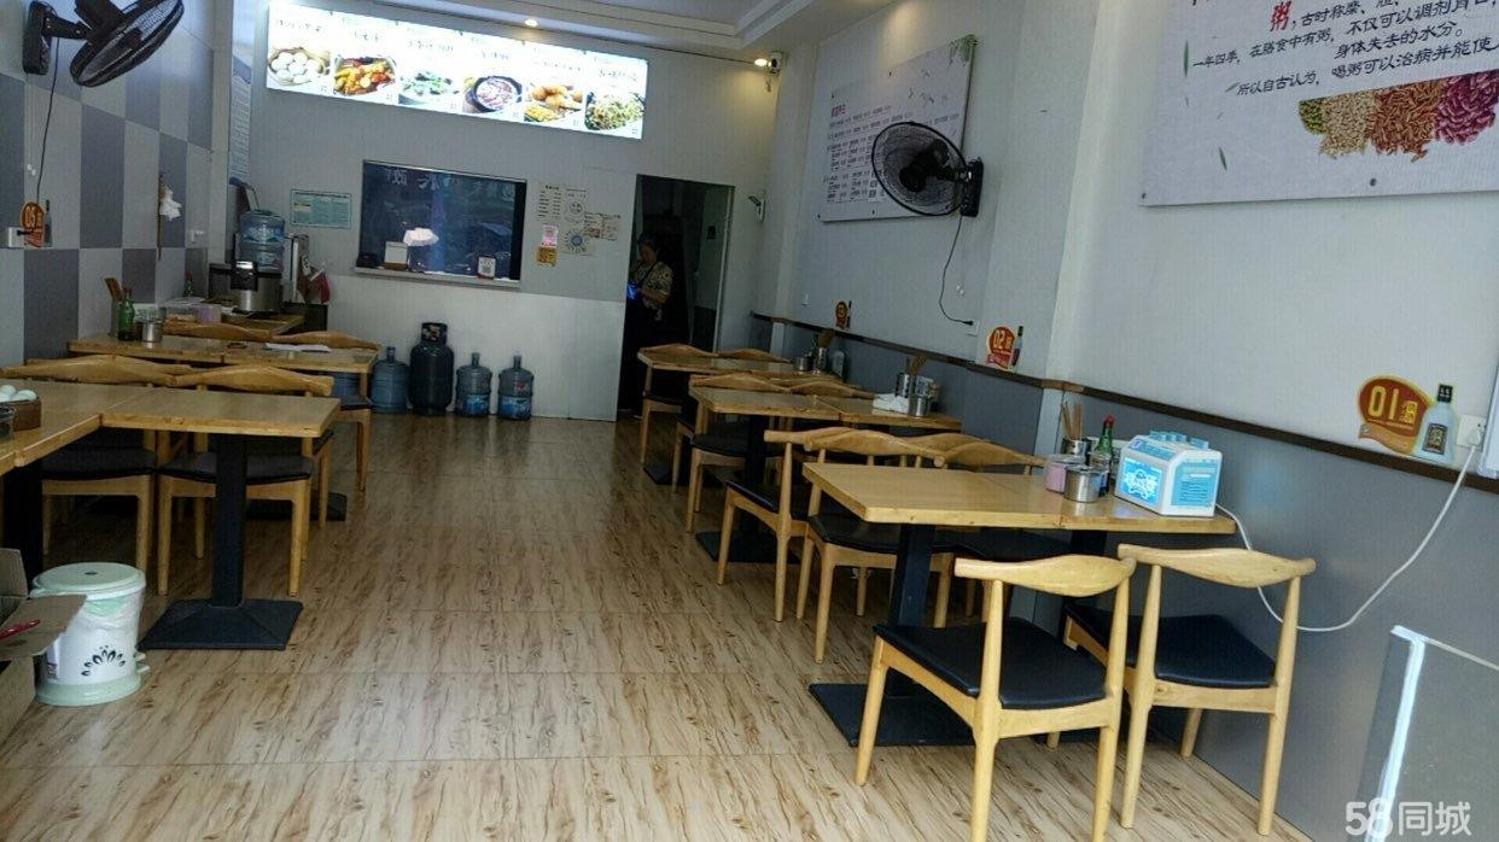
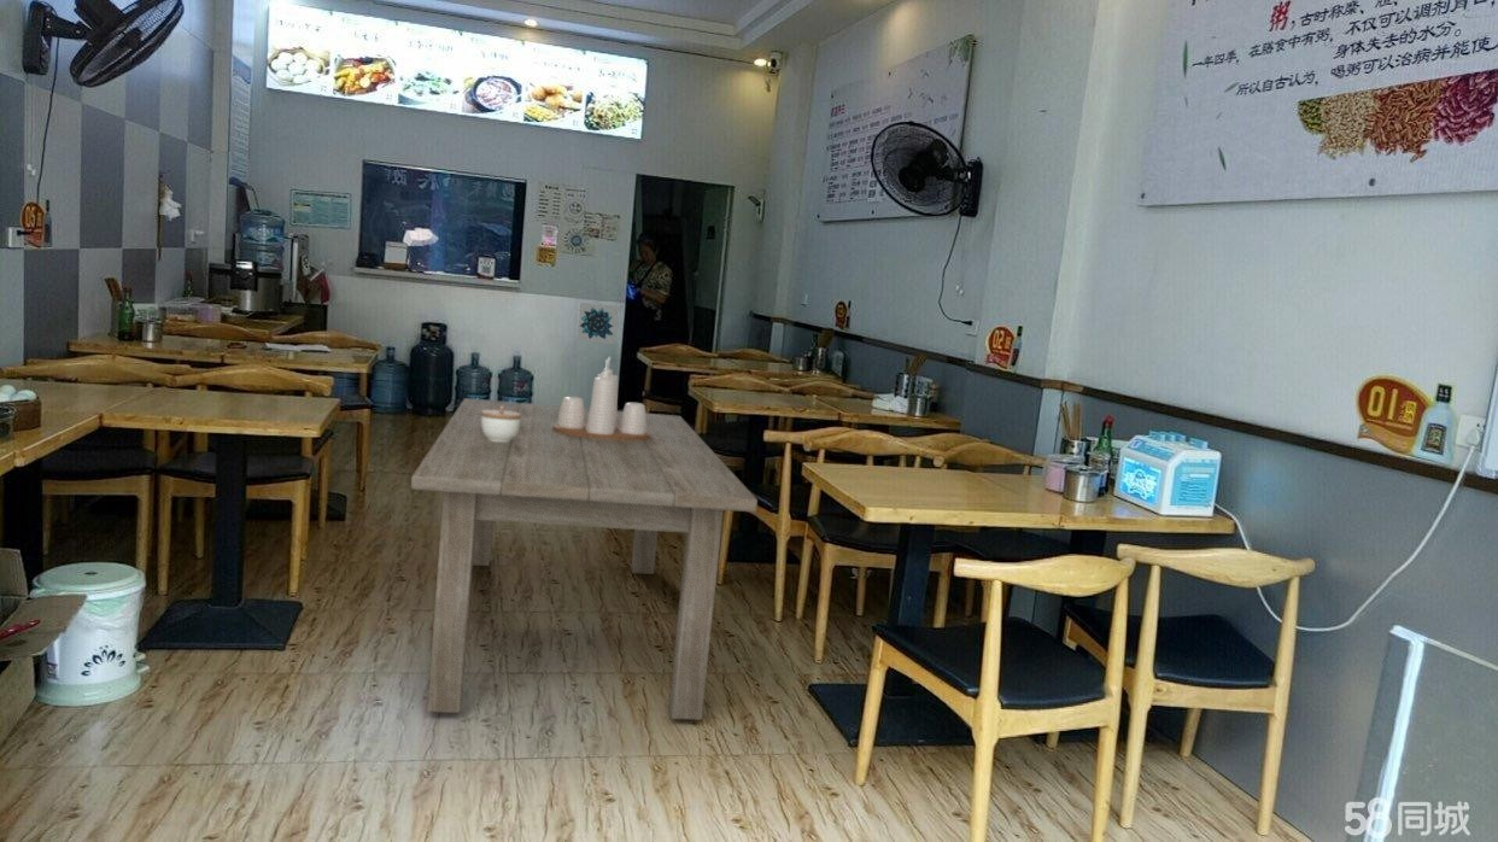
+ wall art (597, 322)
+ dining table (572, 525)
+ condiment set (604, 394)
+ decorative box (501, 422)
